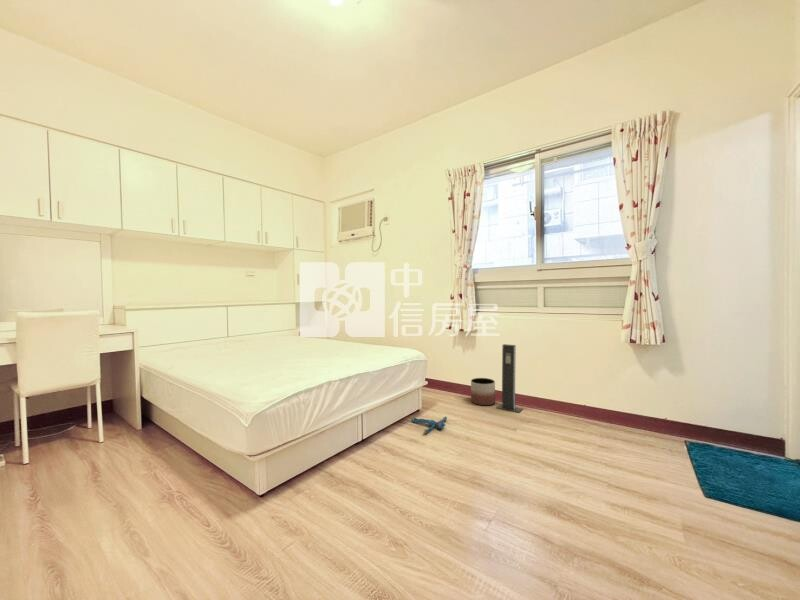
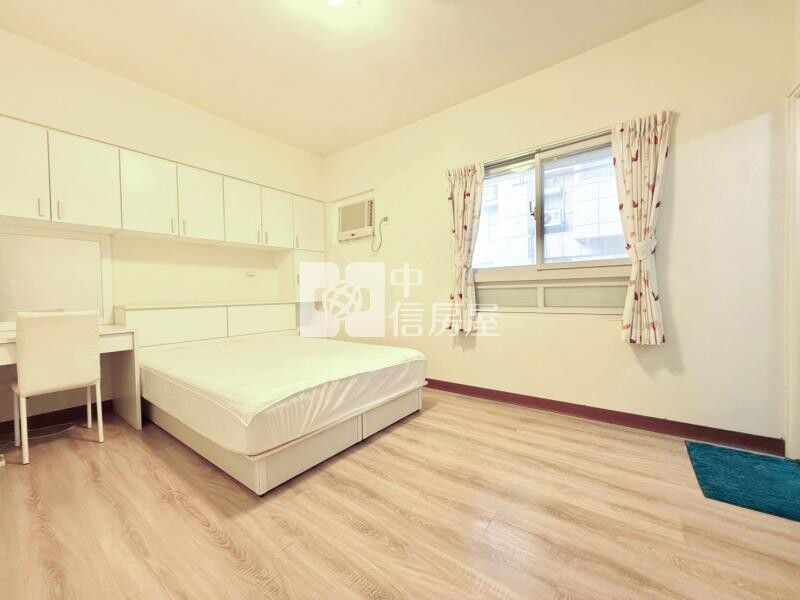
- planter (483, 391)
- plush toy (427, 421)
- speaker (508, 377)
